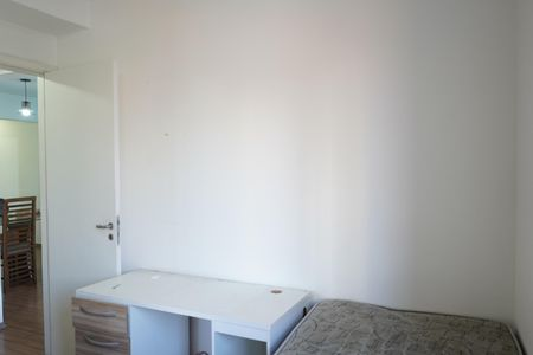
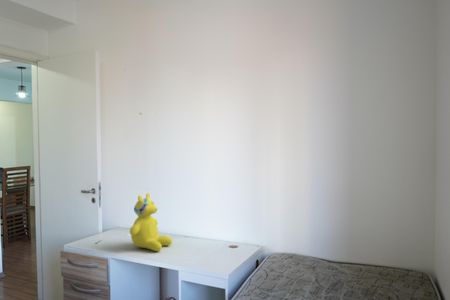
+ teddy bear (151, 220)
